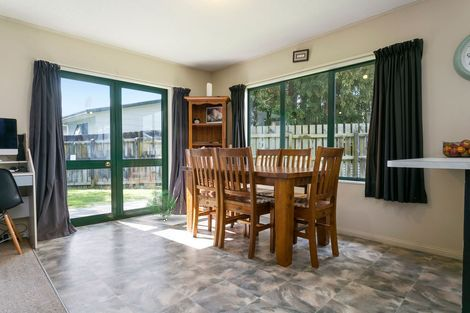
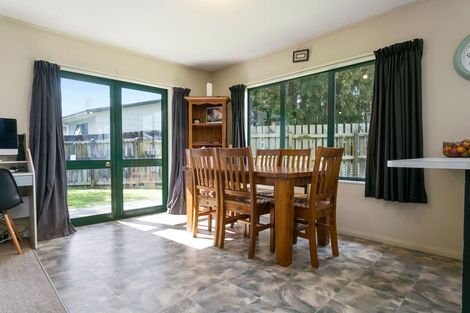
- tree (160, 203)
